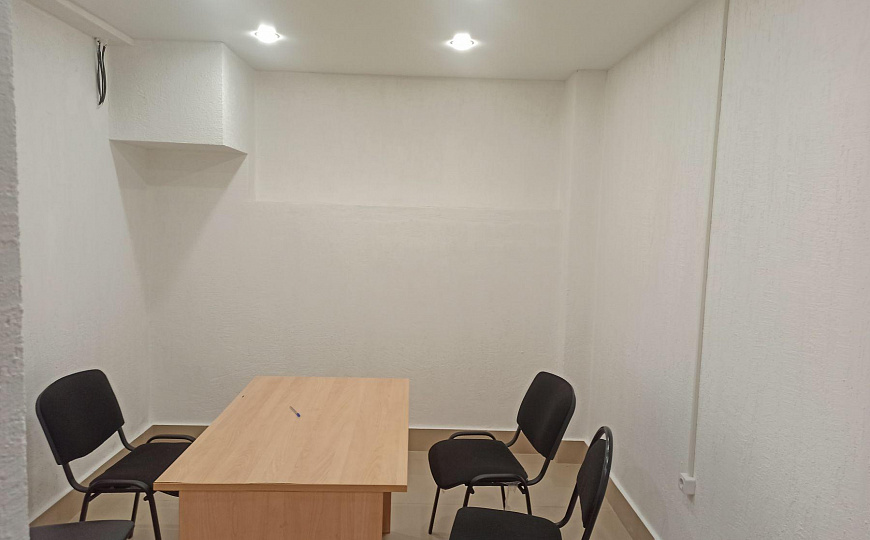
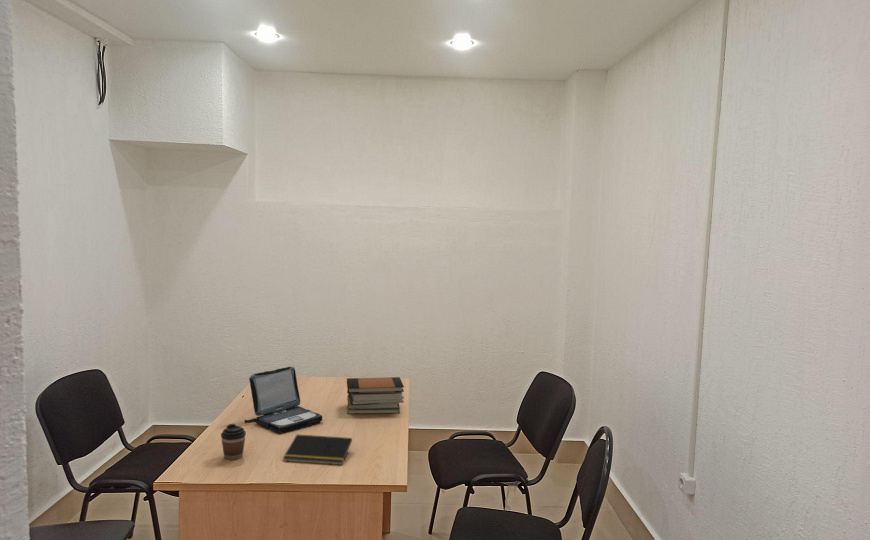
+ book stack (374, 395)
+ laptop (284, 398)
+ notepad (318, 449)
+ coffee cup (233, 441)
